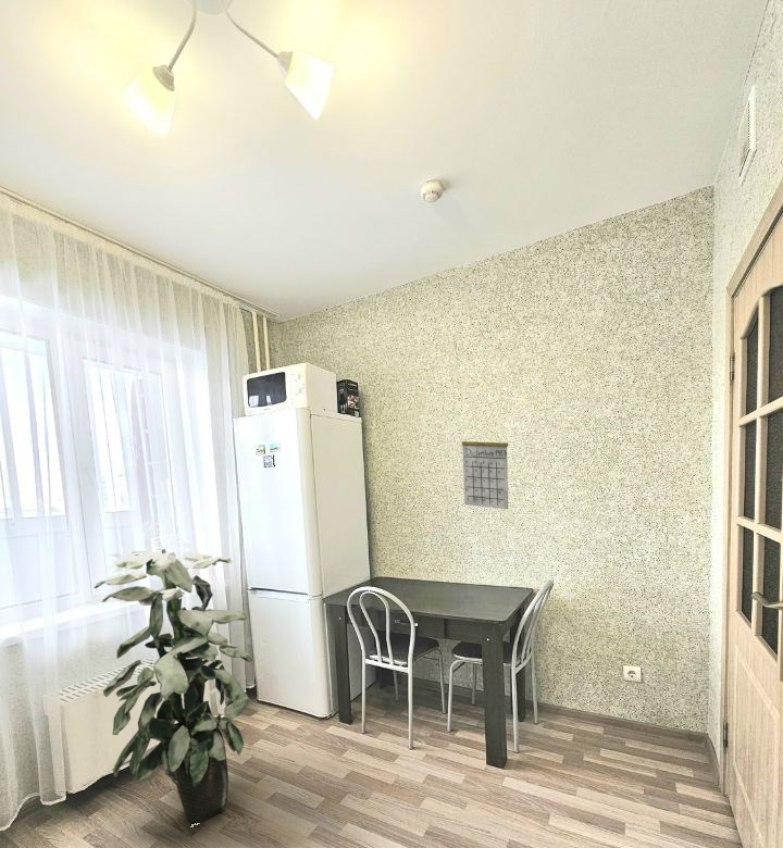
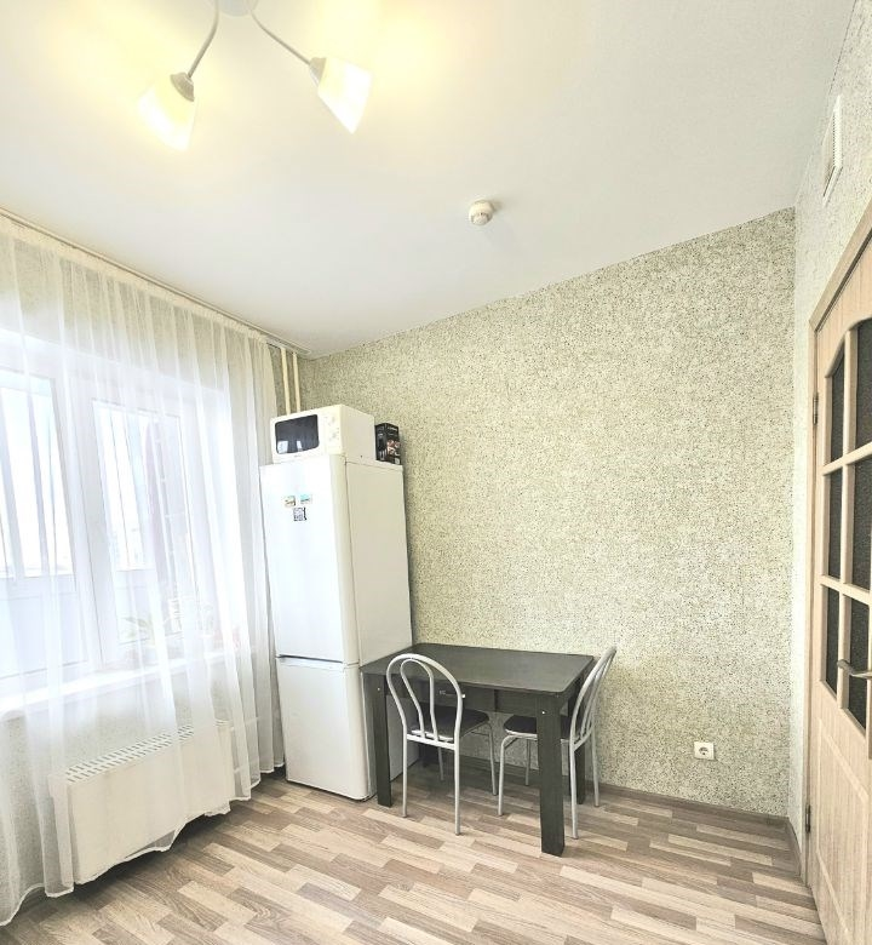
- indoor plant (179, 681)
- calendar (484, 466)
